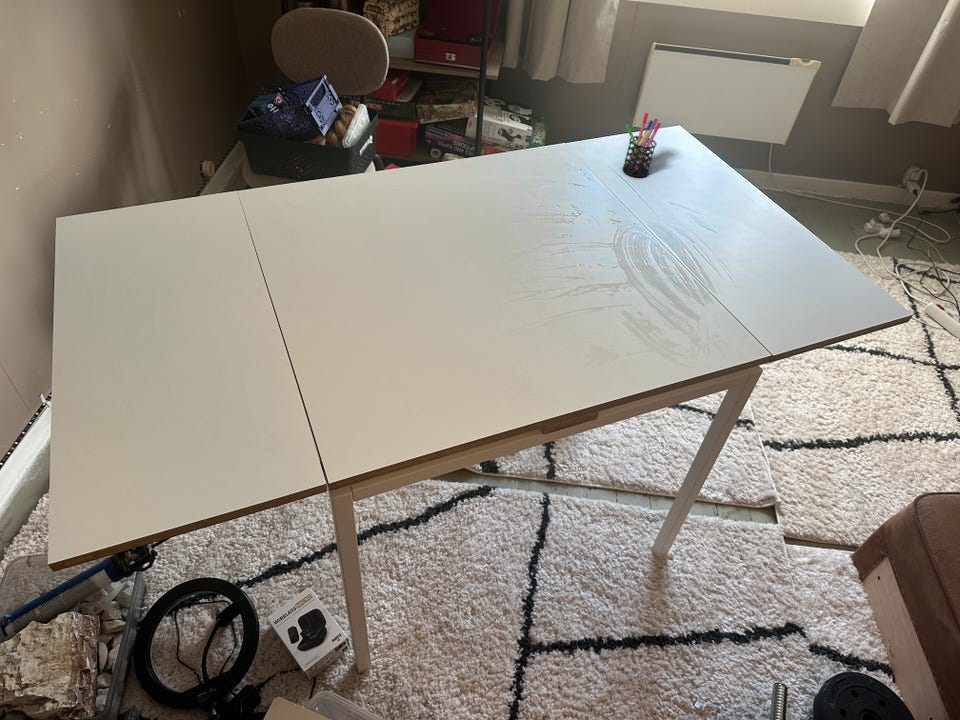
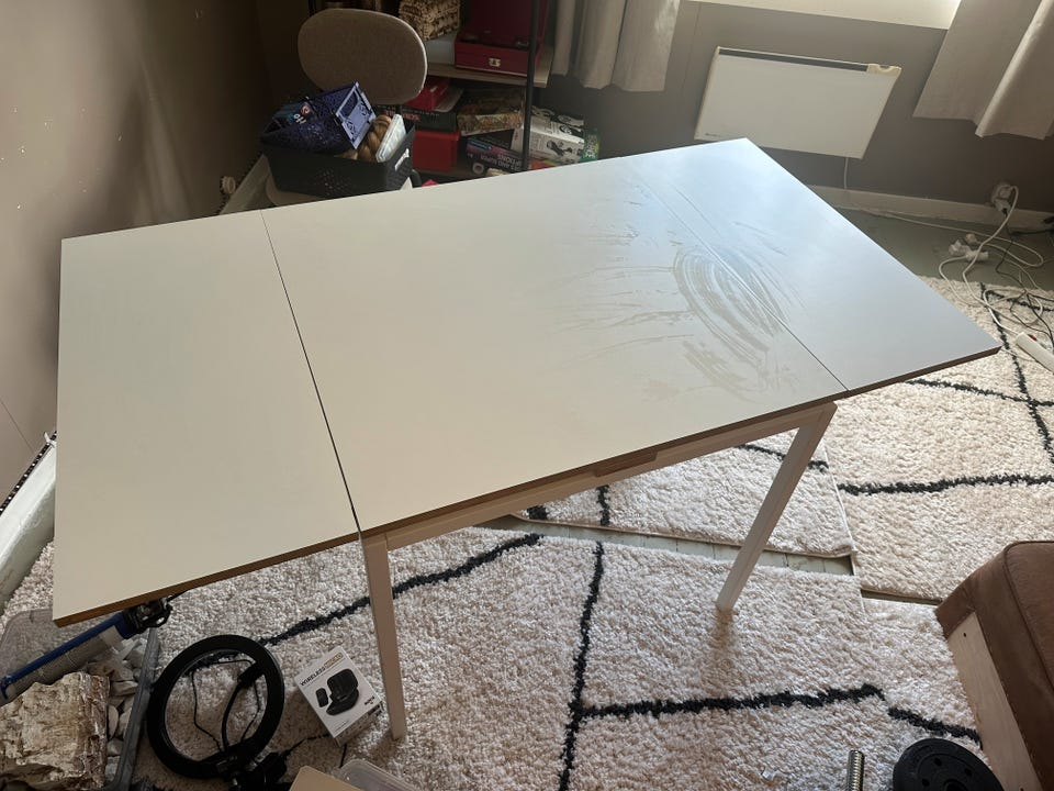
- pen holder (638, 144)
